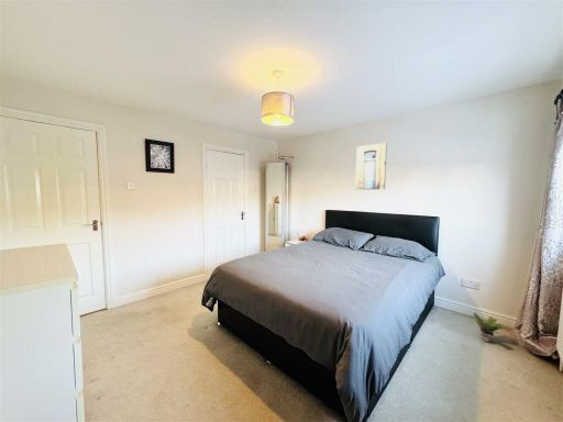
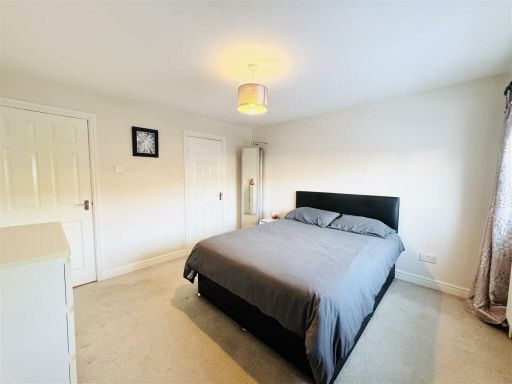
- wall art (369, 167)
- potted plant (486, 329)
